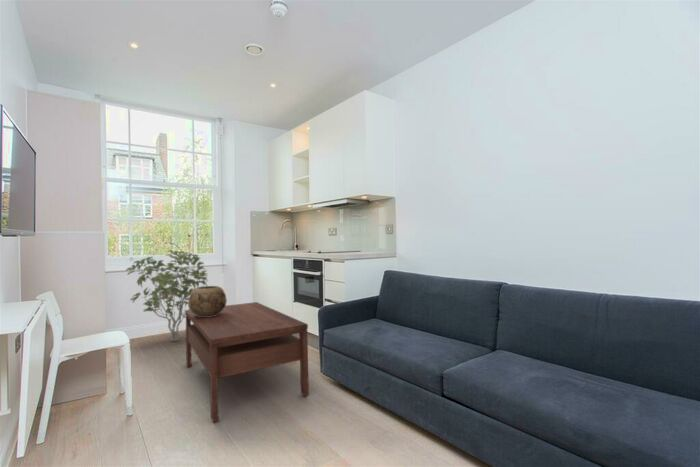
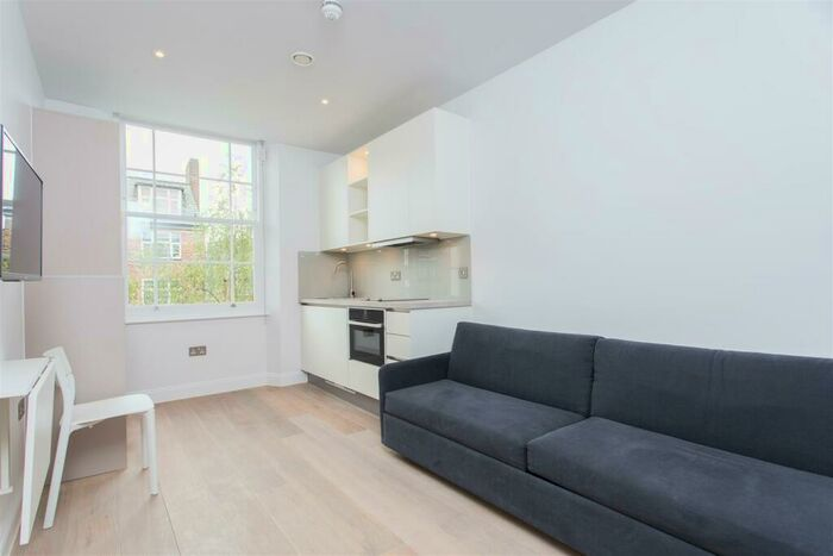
- decorative bowl (207, 300)
- shrub (174, 295)
- coffee table (239, 347)
